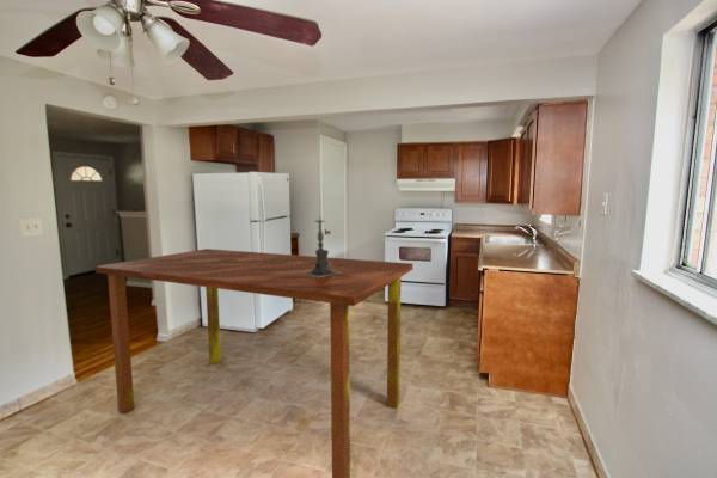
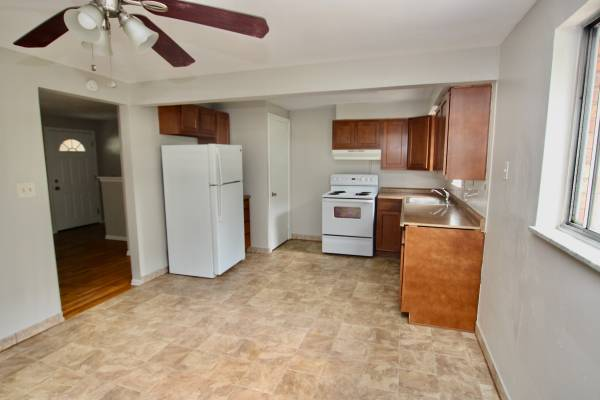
- candle holder (320, 241)
- dining table (219, 337)
